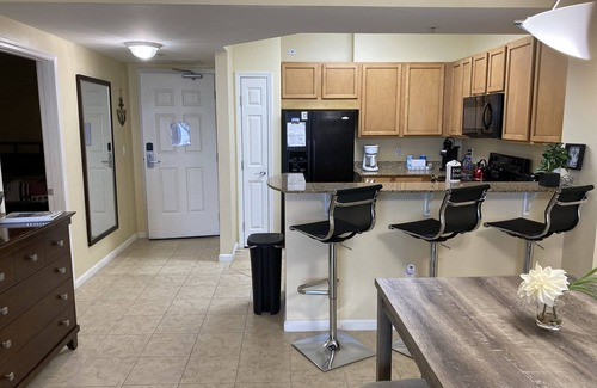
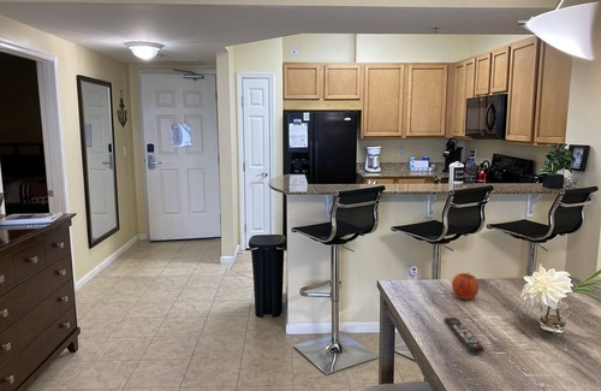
+ fruit (464, 284)
+ remote control (462, 333)
